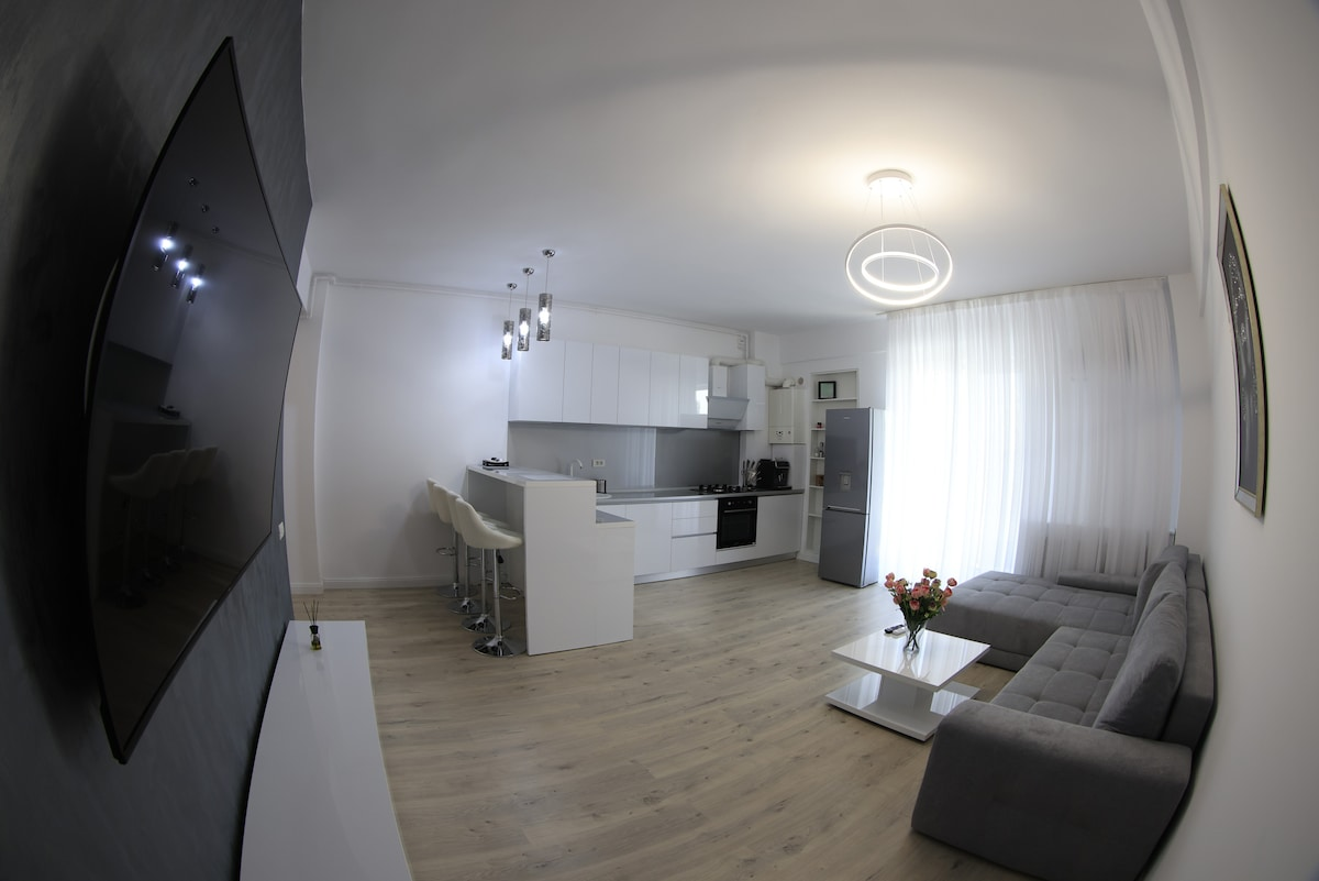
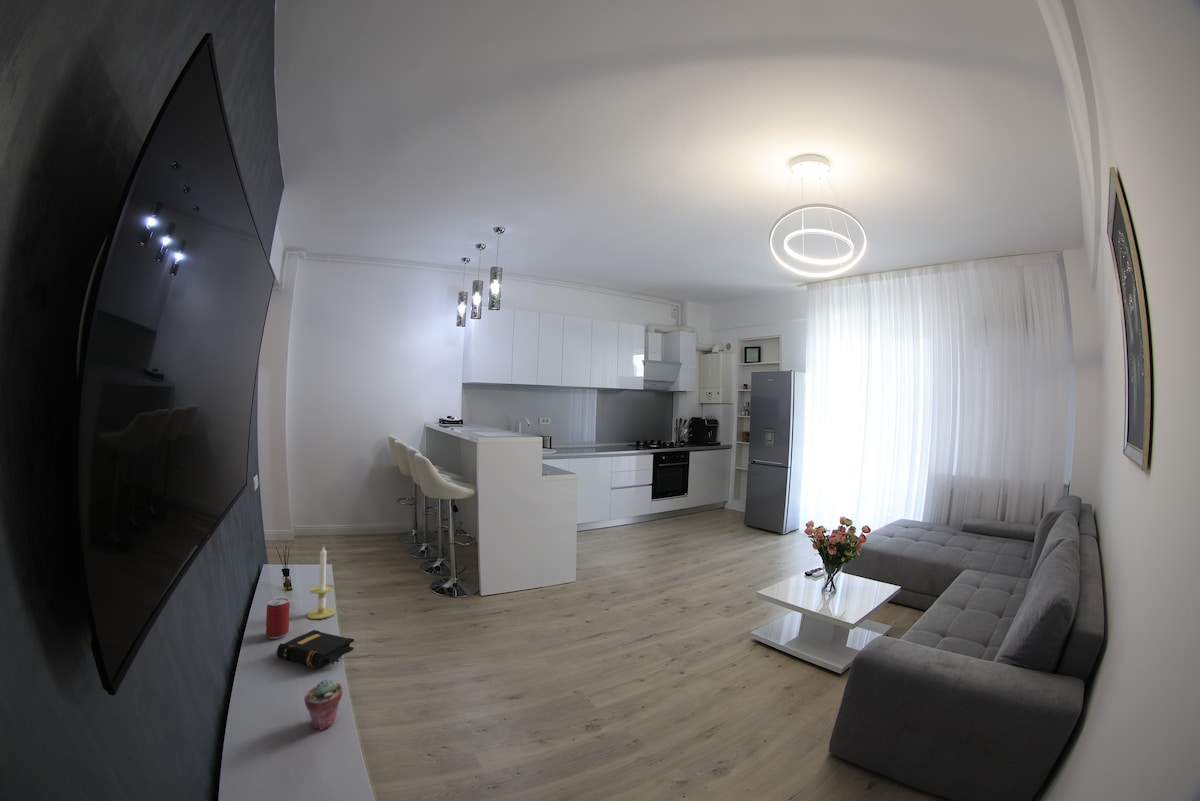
+ beer can (277, 618)
+ candle (322, 579)
+ book (318, 648)
+ potted succulent (324, 700)
